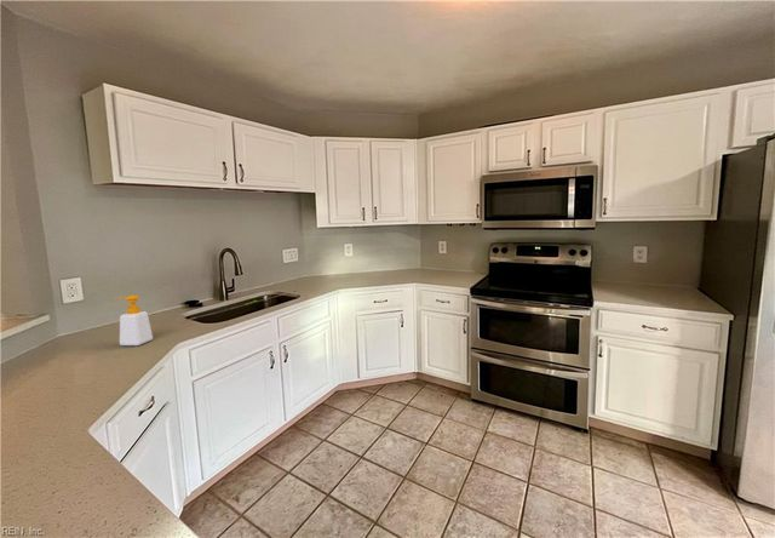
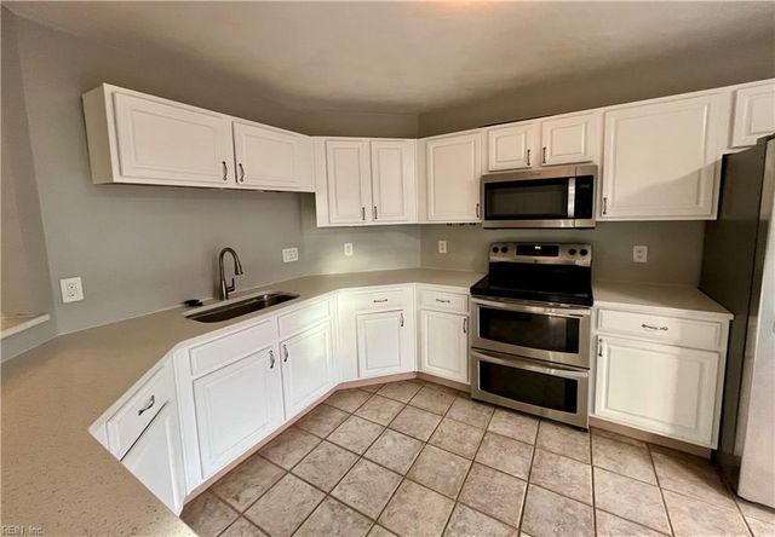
- soap bottle (130, 319)
